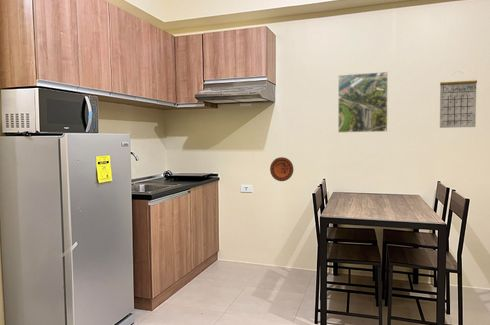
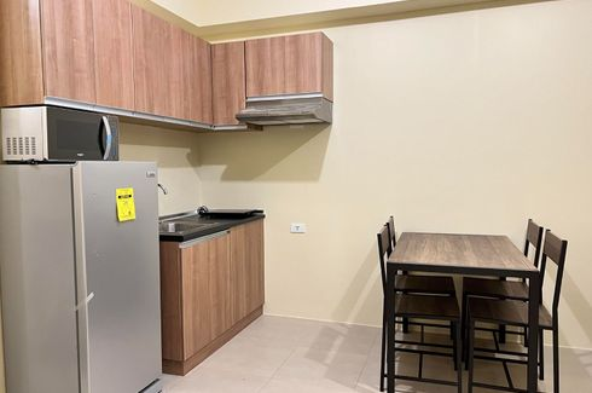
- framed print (362, 103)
- calendar (457, 99)
- decorative plate (281, 169)
